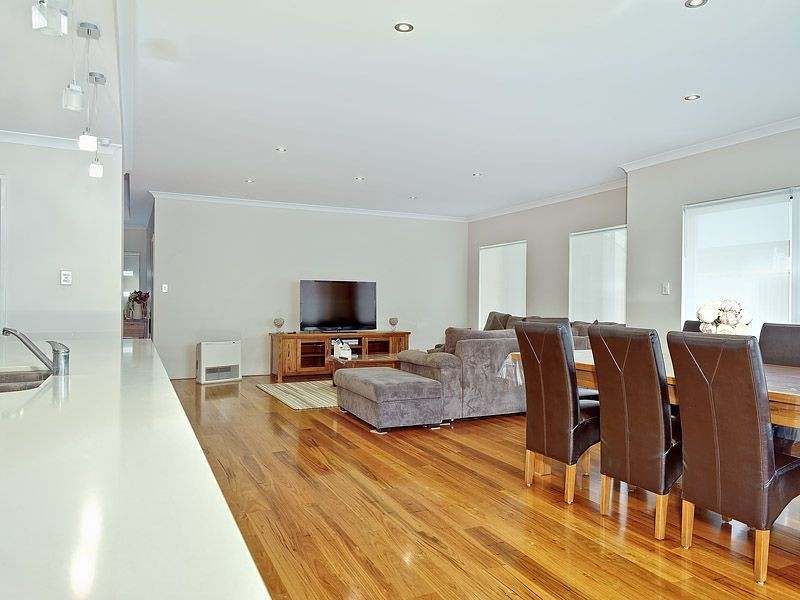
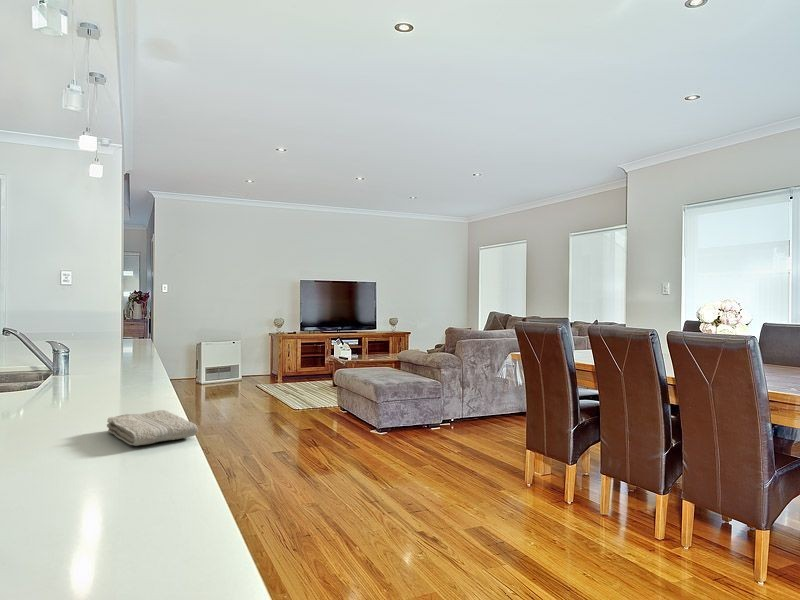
+ washcloth (150, 425)
